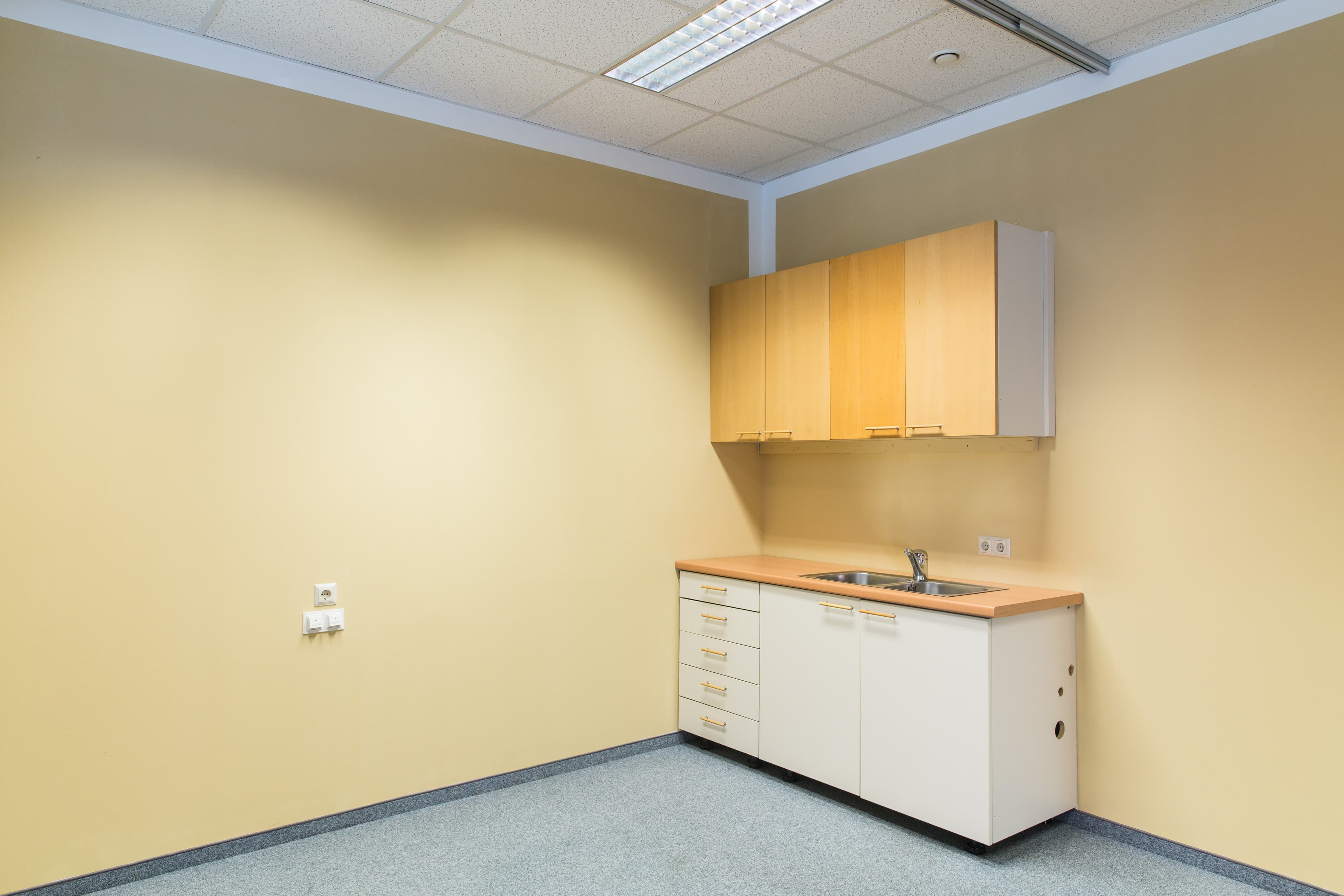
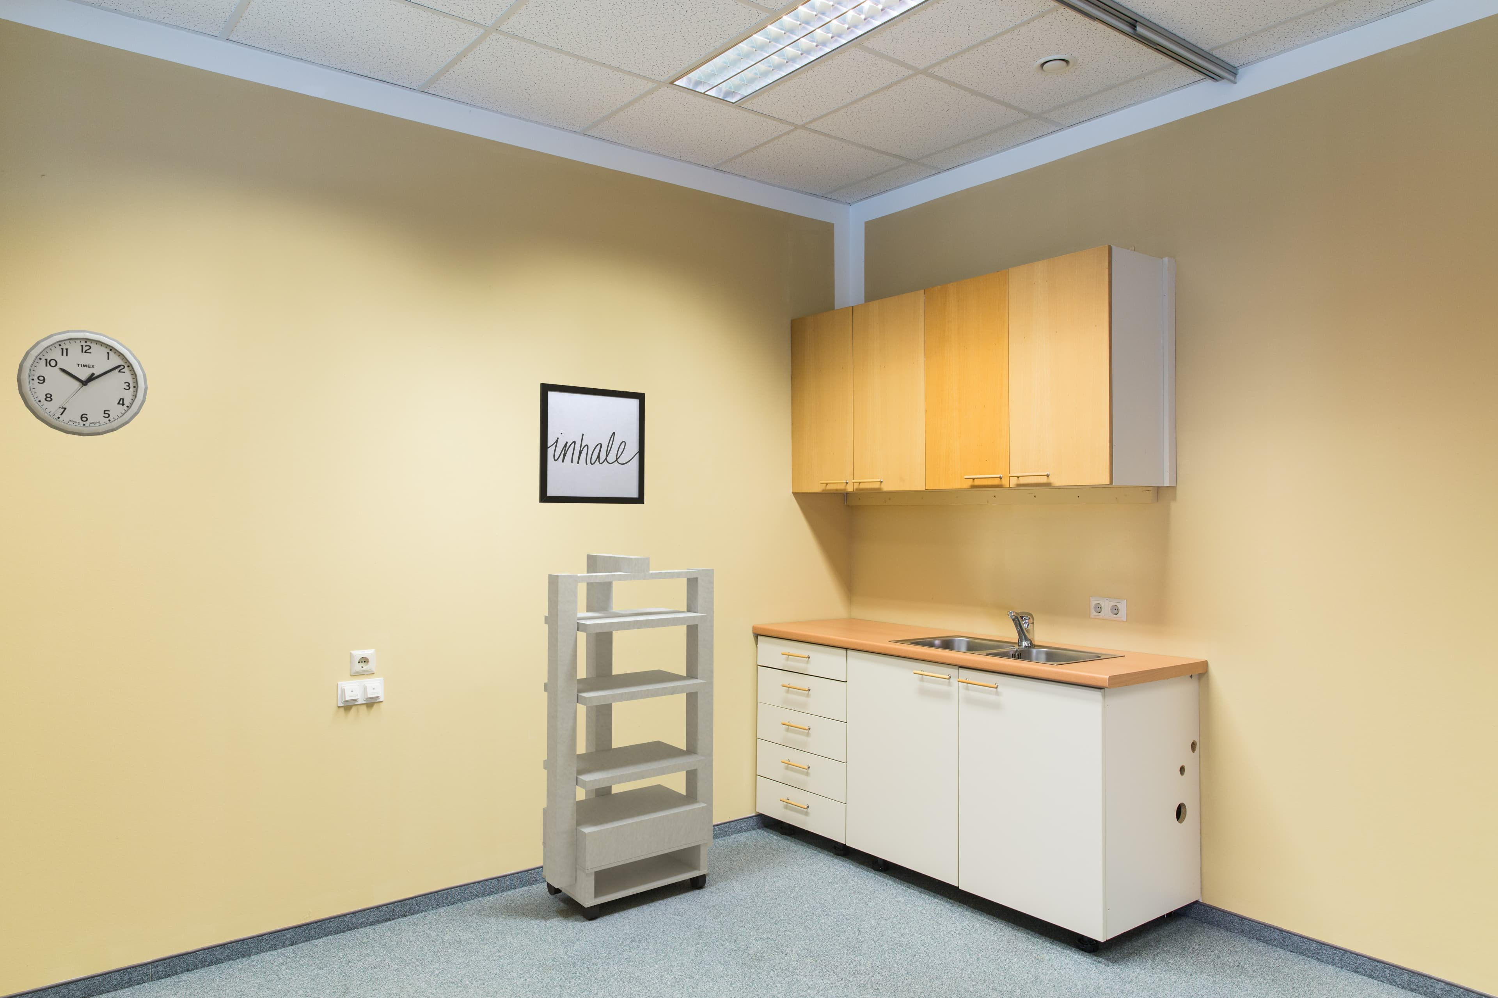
+ wall art (594, 446)
+ storage cabinet (612, 721)
+ wall clock (85, 383)
